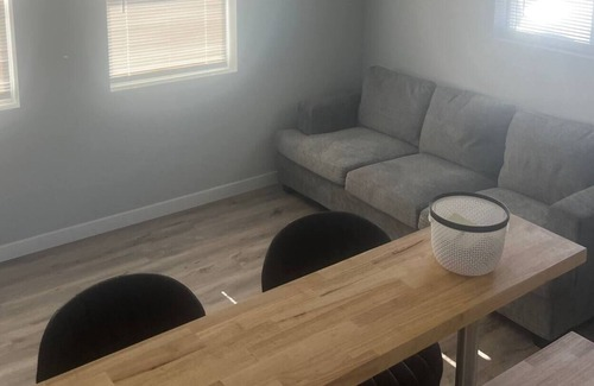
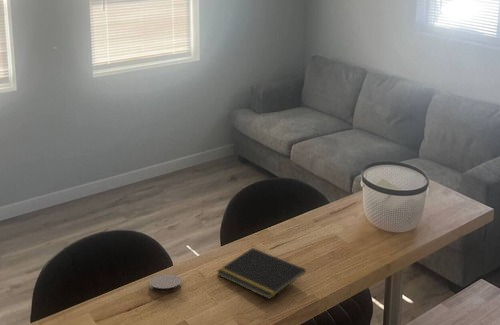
+ coaster (165, 283)
+ notepad (260, 271)
